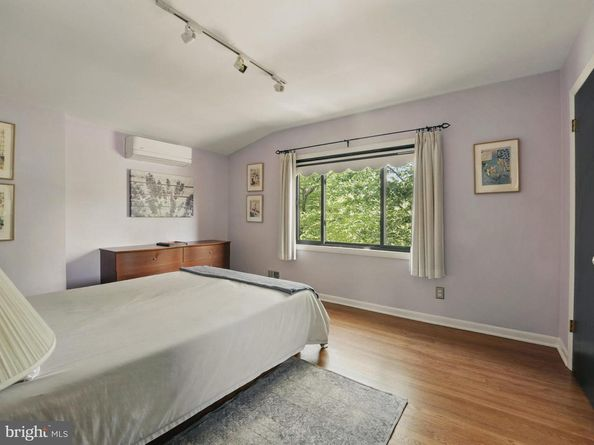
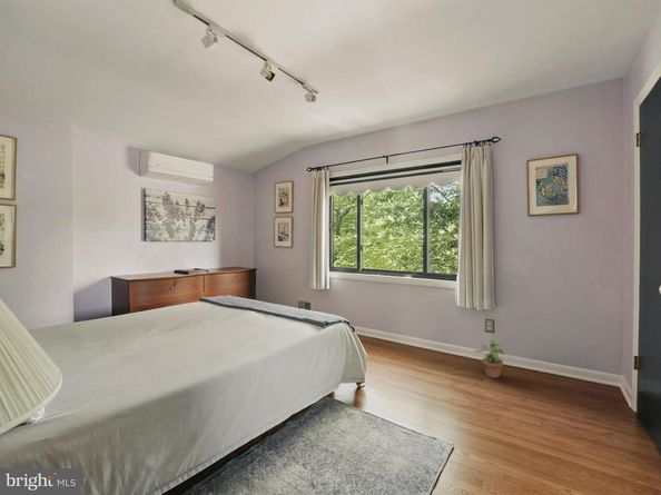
+ potted plant (490, 356)
